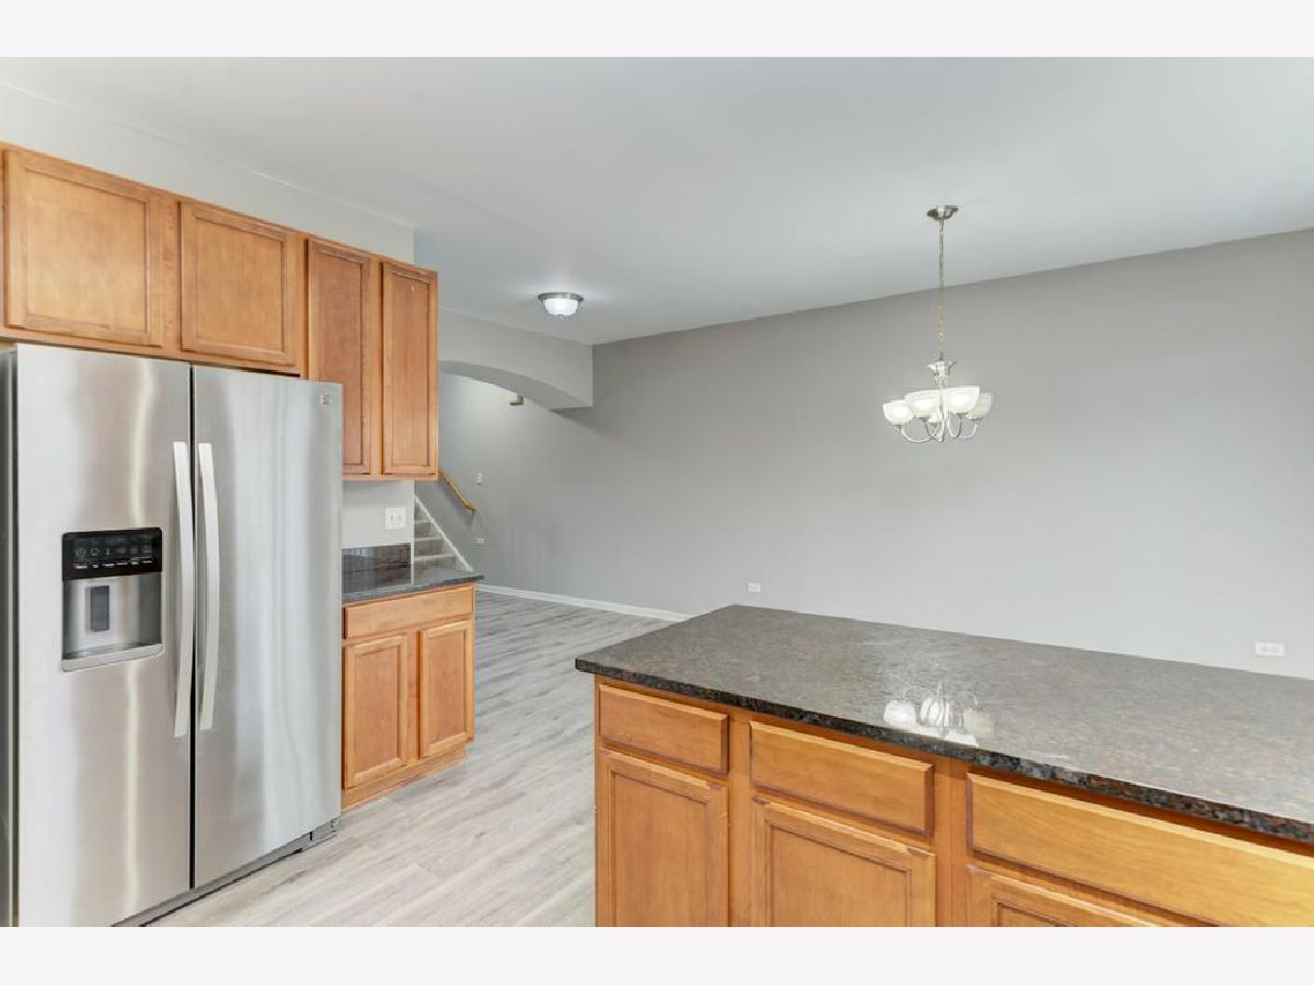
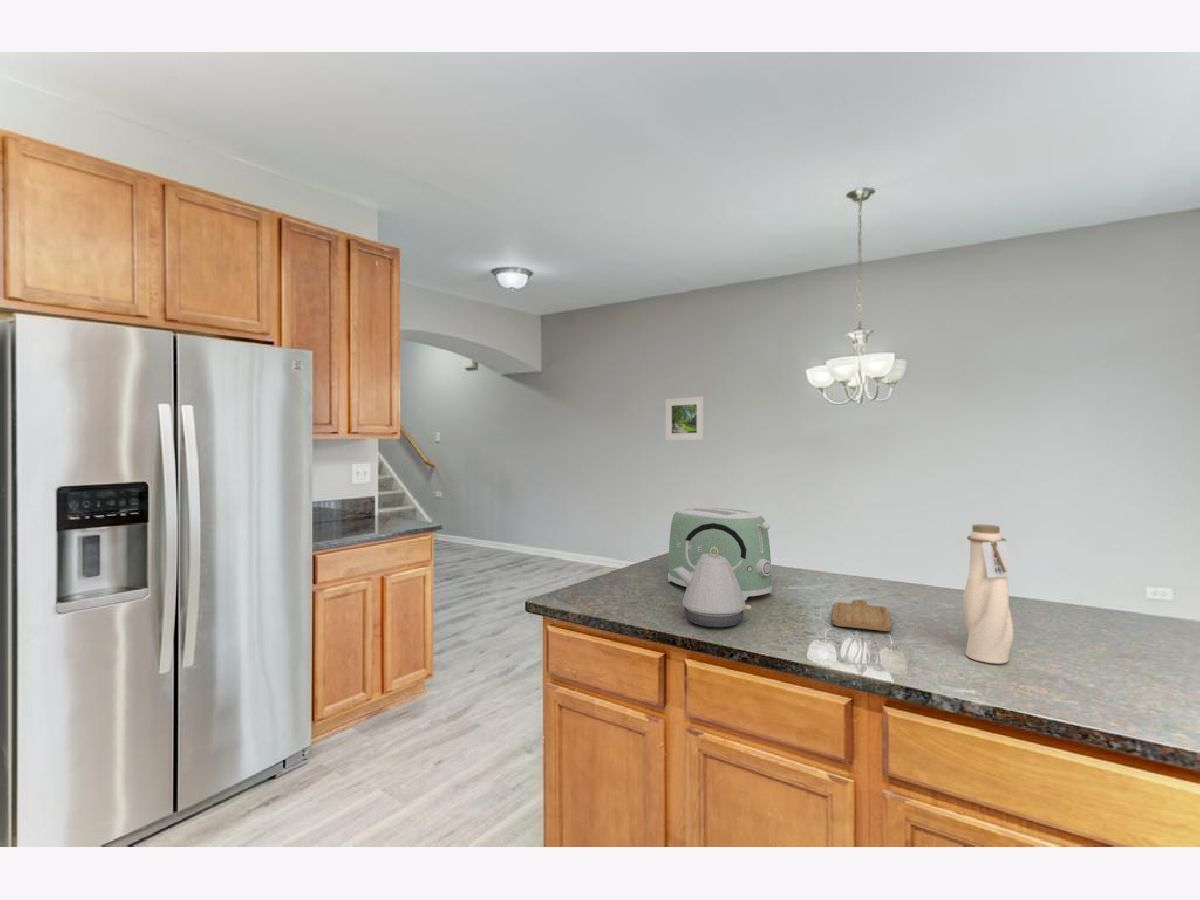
+ water bottle (989, 592)
+ chopping board (860, 613)
+ kettle (711, 571)
+ toaster (717, 548)
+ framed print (684, 419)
